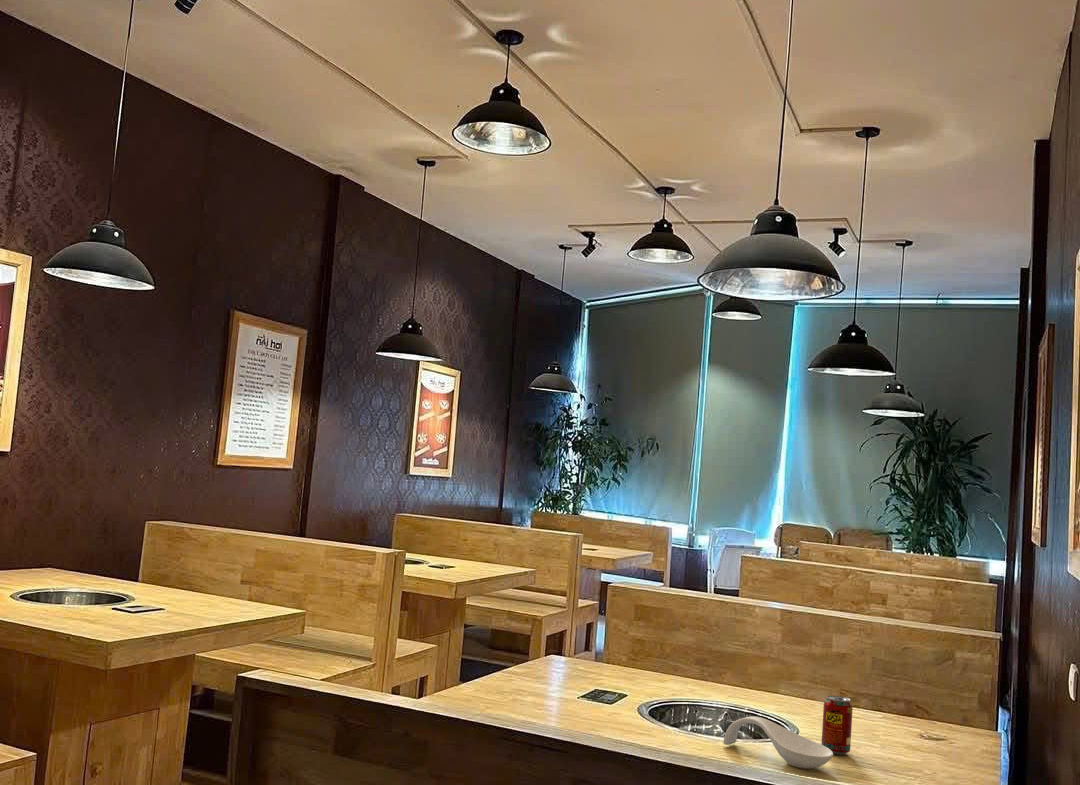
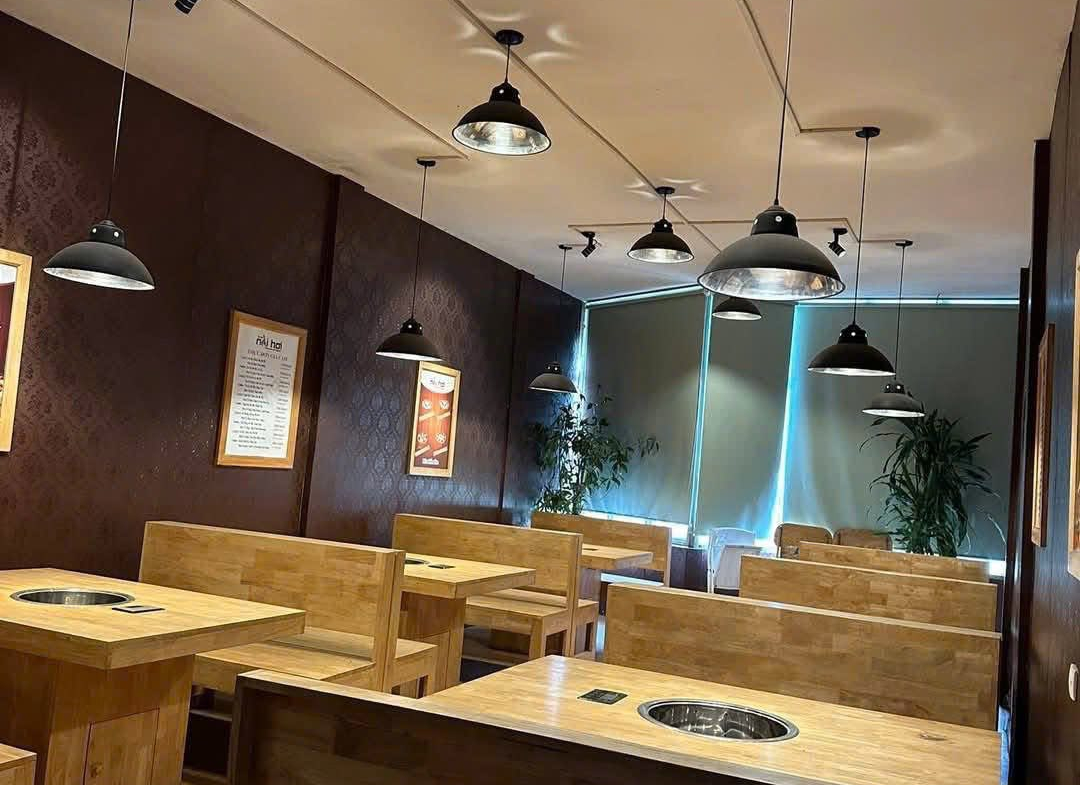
- beverage can (837, 724)
- spoon rest (777, 740)
